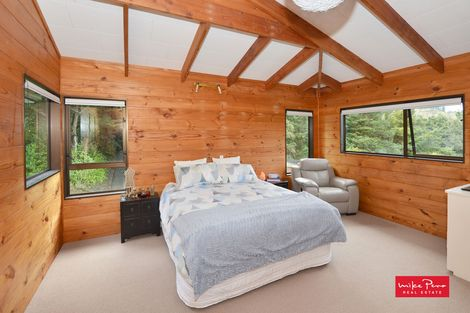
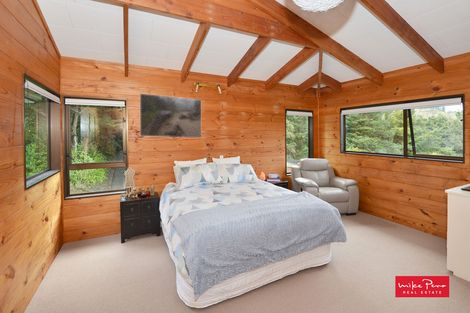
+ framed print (172, 116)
